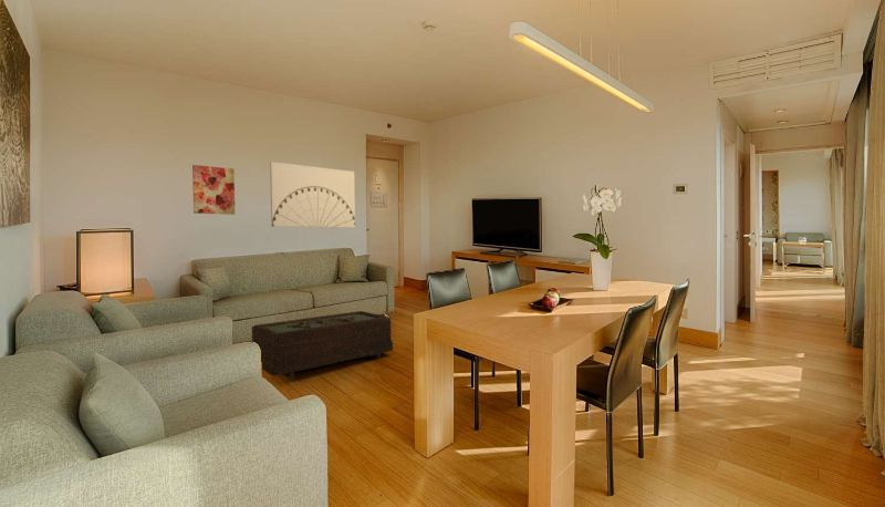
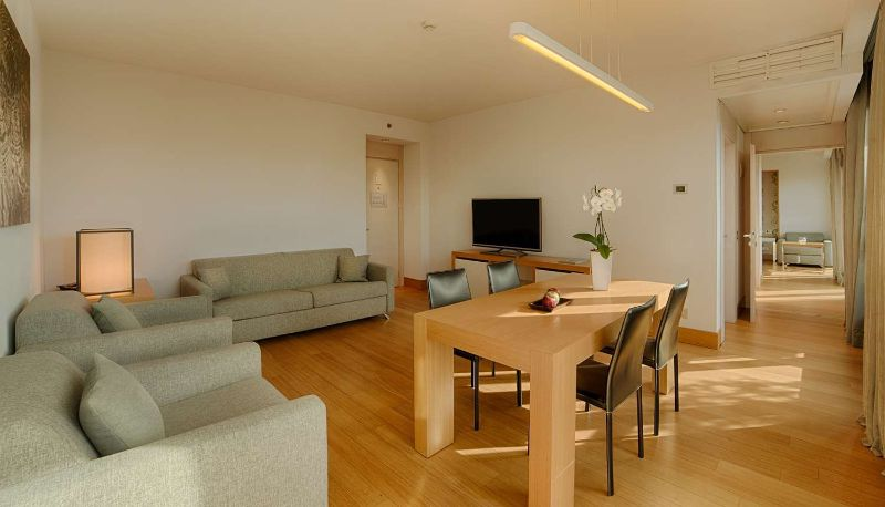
- wall art (315, 197)
- coffee table (324, 341)
- wall art (214, 190)
